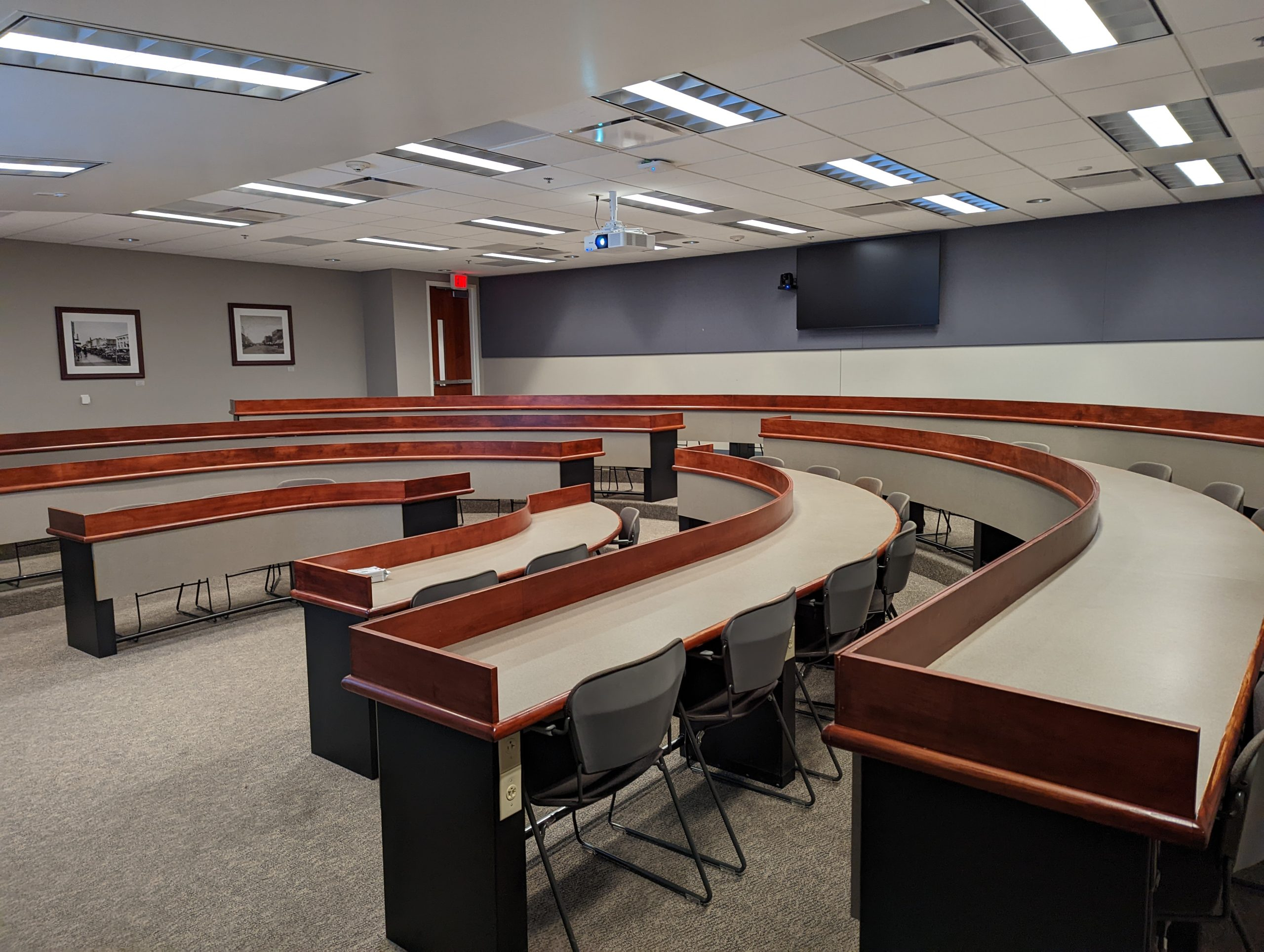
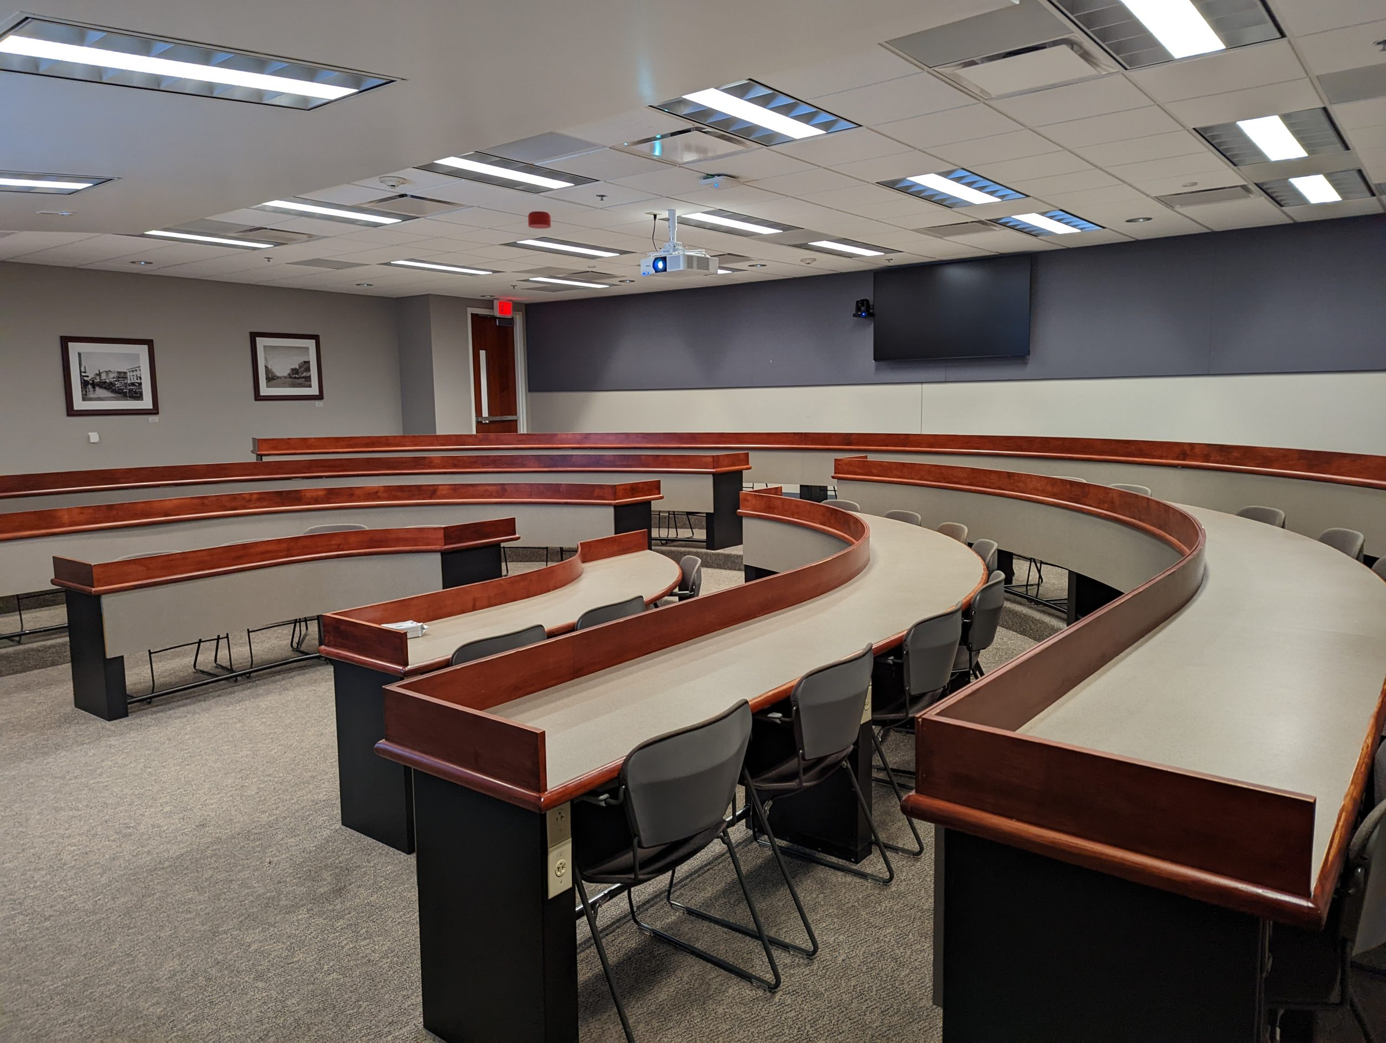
+ smoke detector (539, 219)
